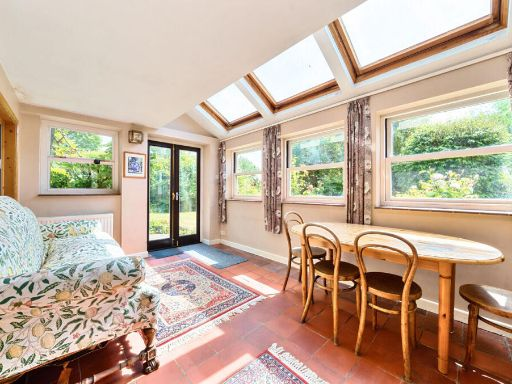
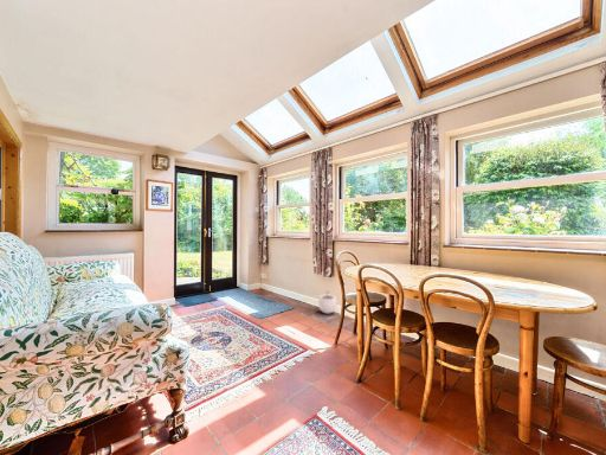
+ plant pot (327, 301)
